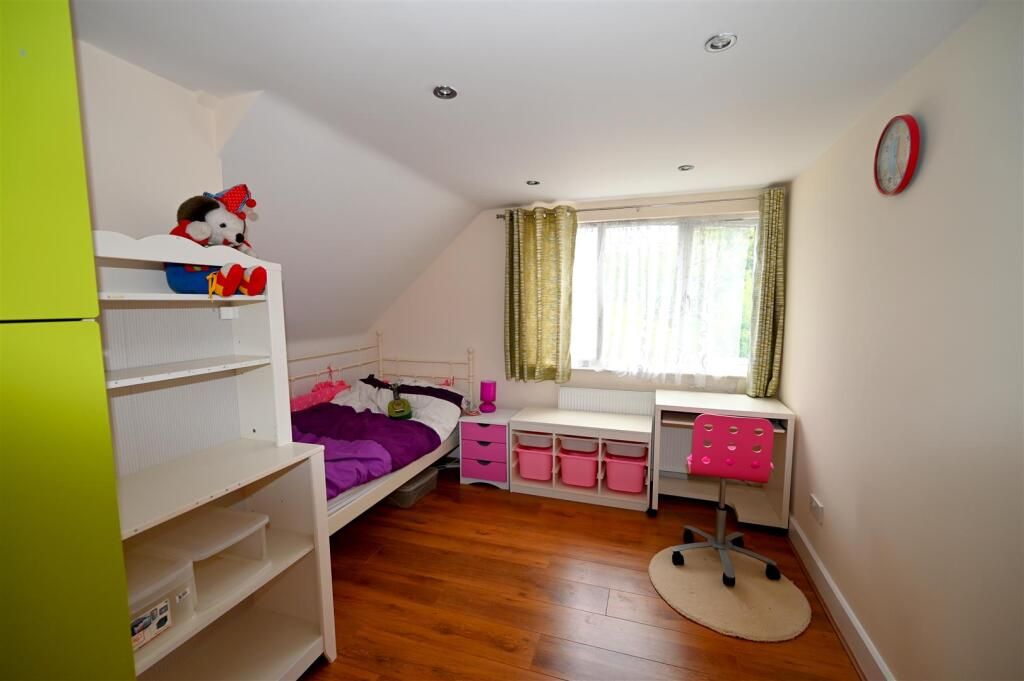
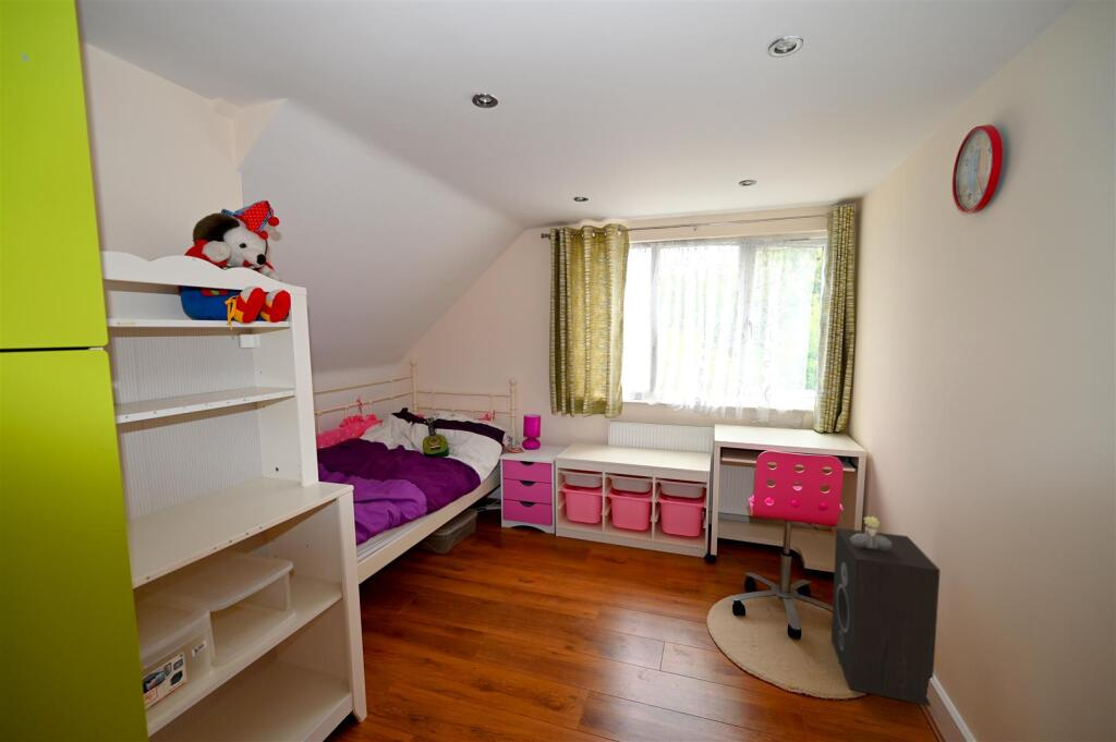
+ speaker (880, 609)
+ bust sculpture (871, 532)
